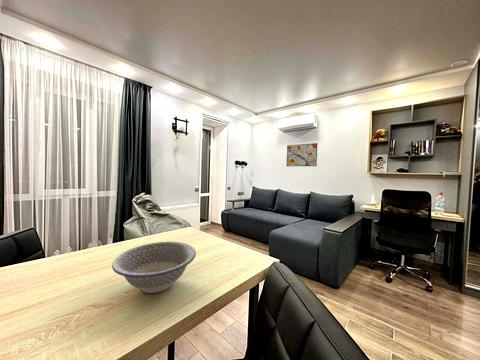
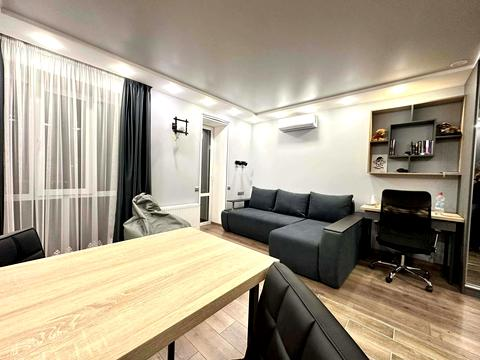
- bowl (156, 269)
- wall art (301, 155)
